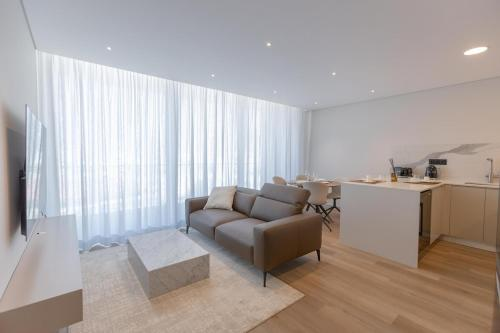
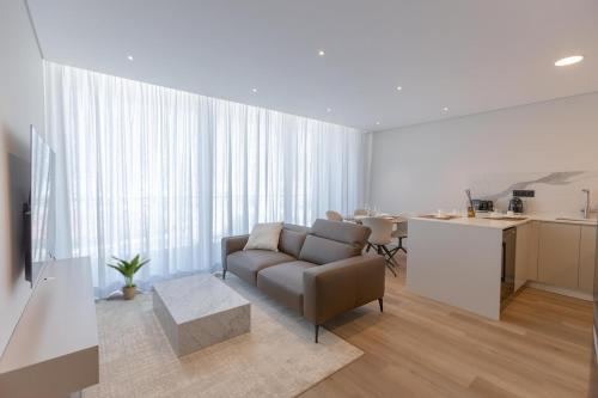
+ potted plant (130, 275)
